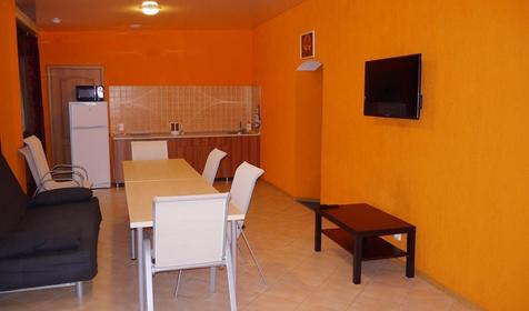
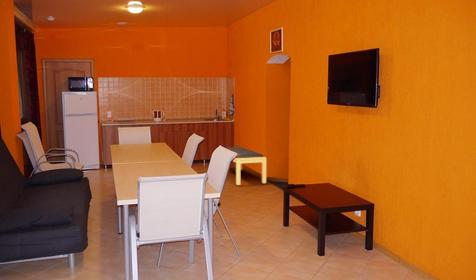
+ bench (239, 163)
